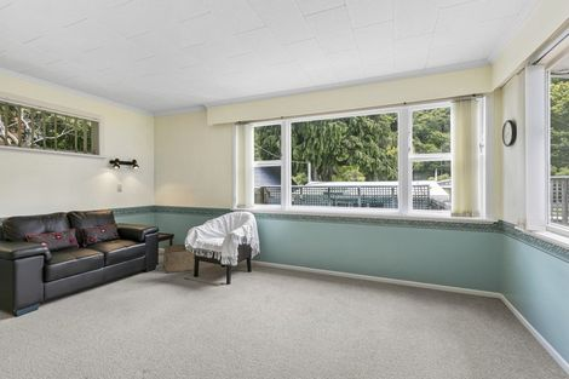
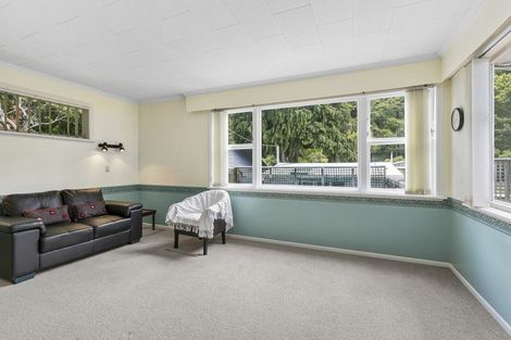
- storage bin (178, 257)
